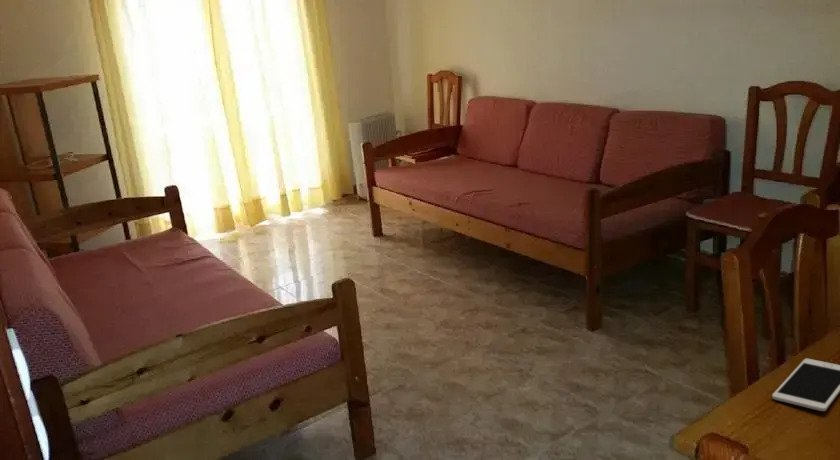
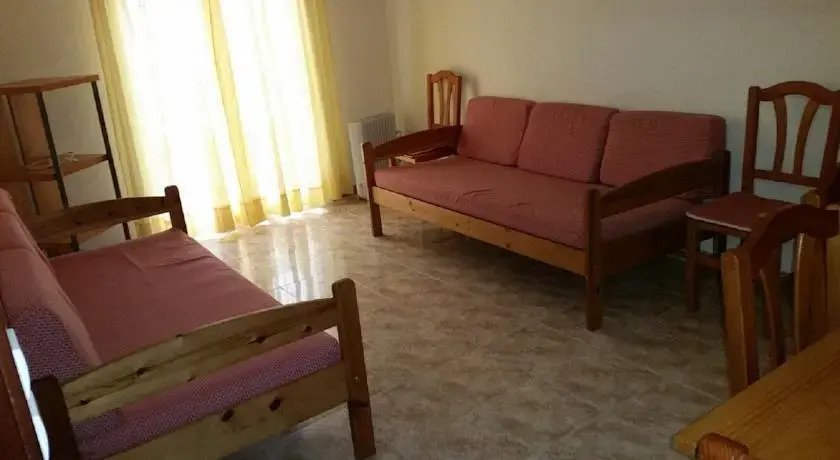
- cell phone (814, 383)
